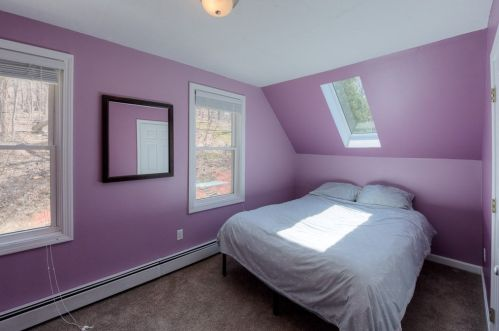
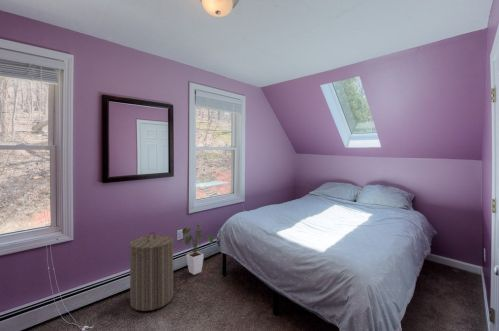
+ laundry hamper (152, 265)
+ house plant (198, 248)
